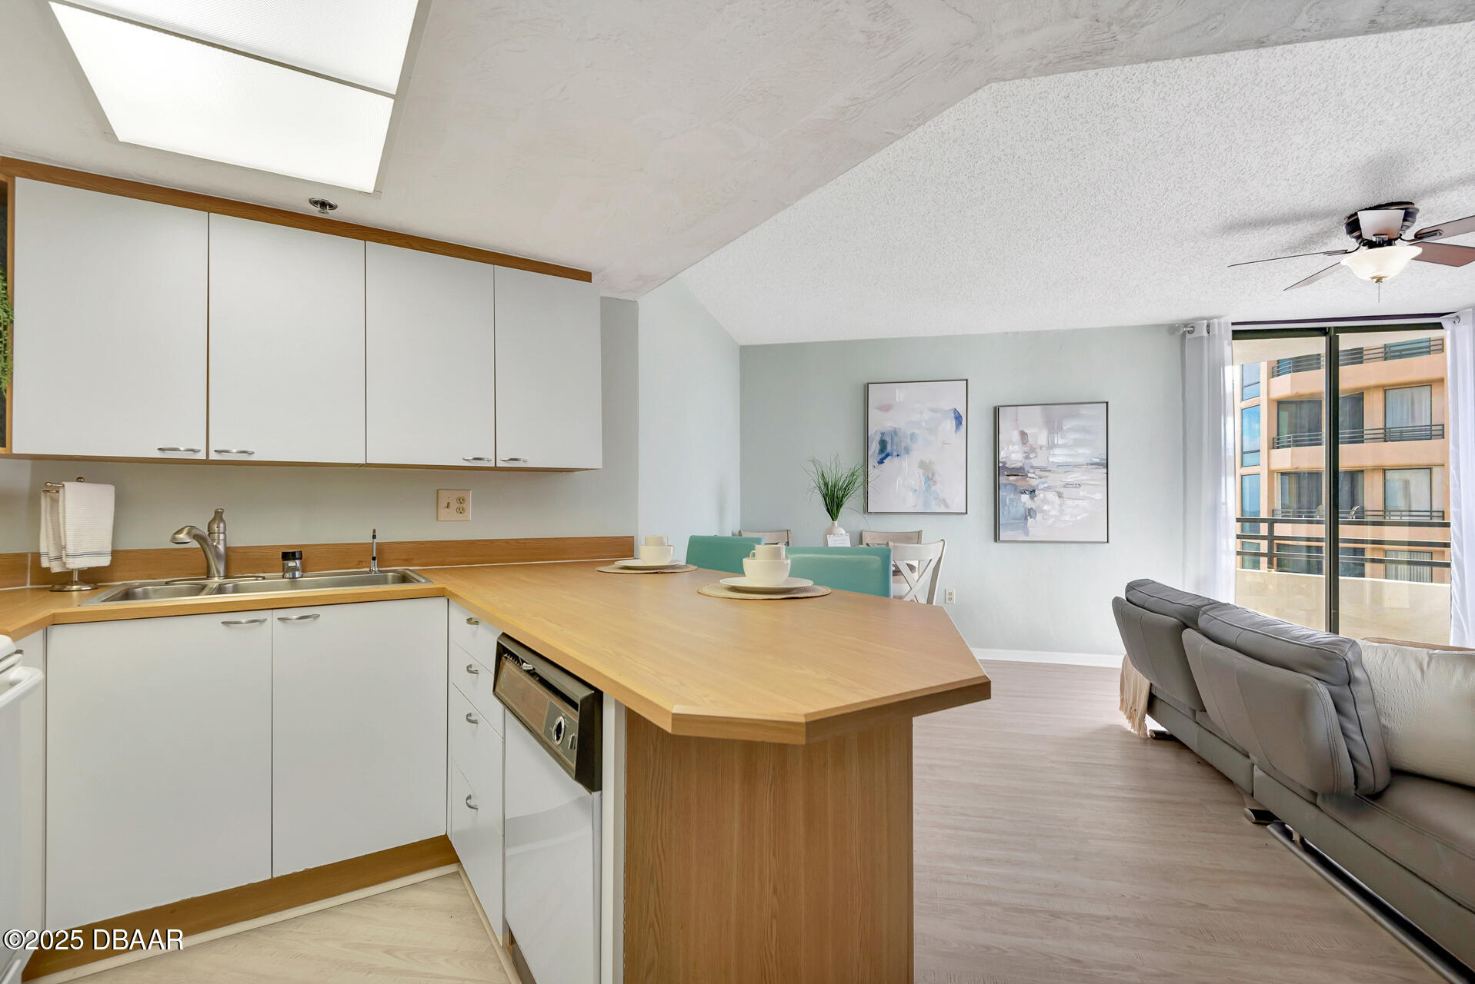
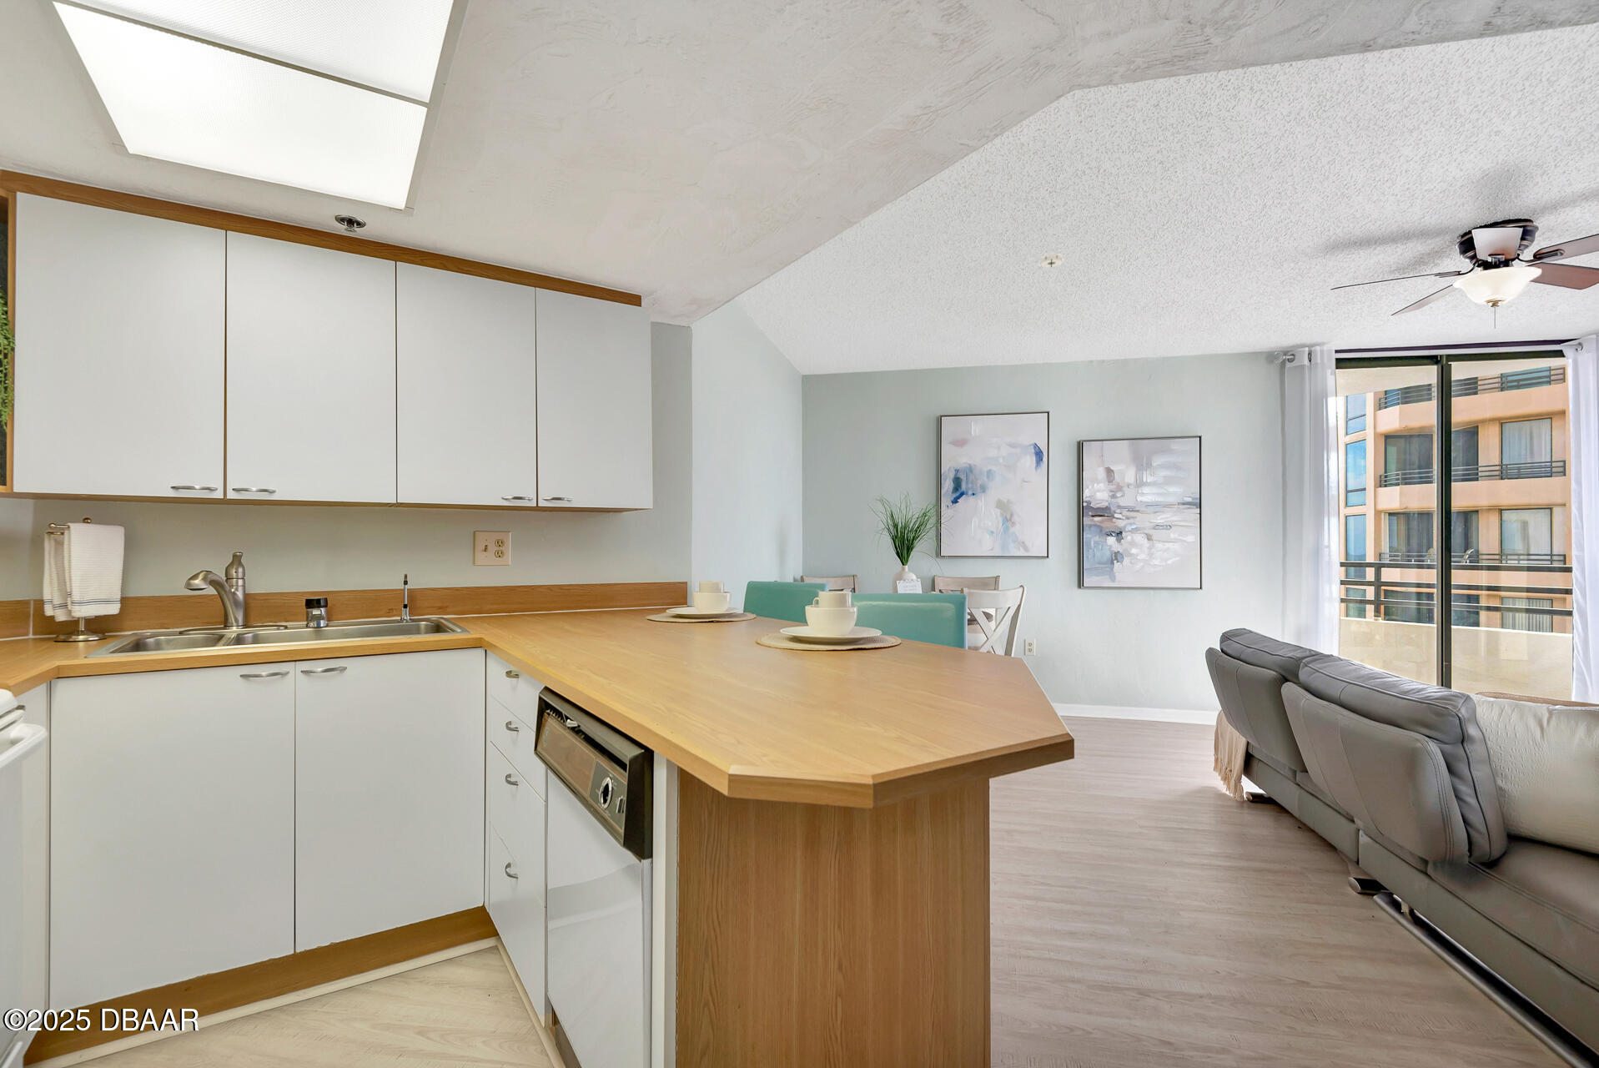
+ smoke detector (1050, 260)
